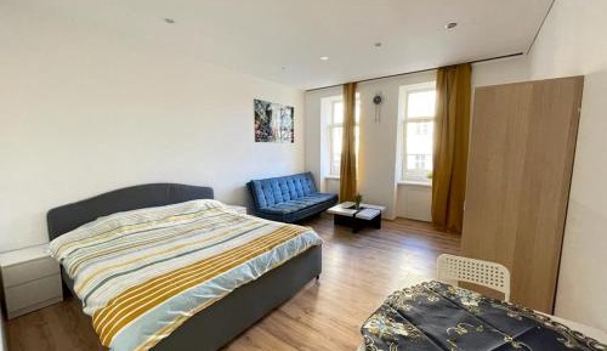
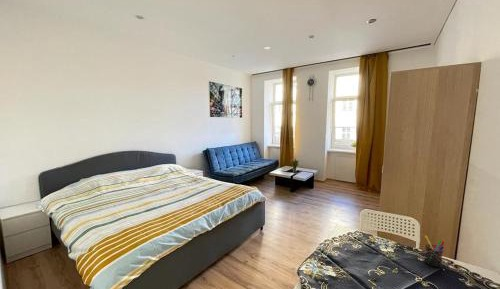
+ pen holder (435, 250)
